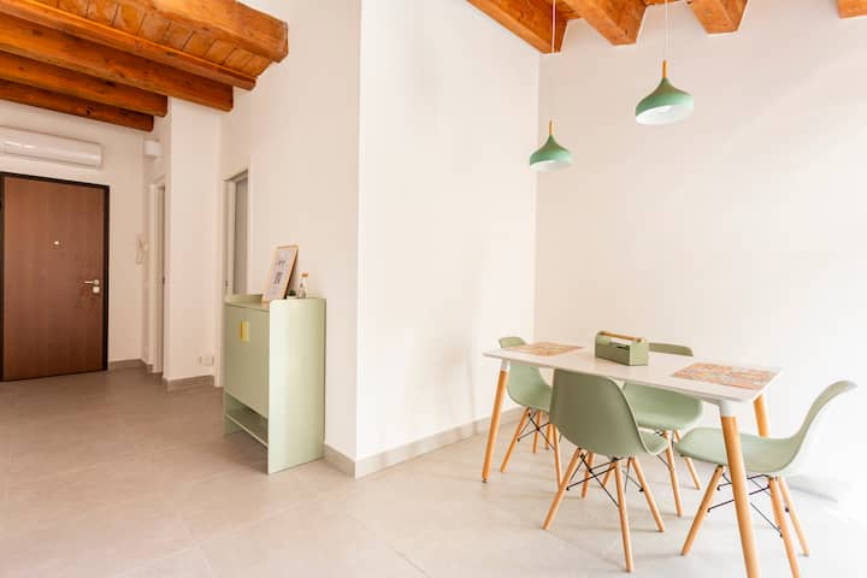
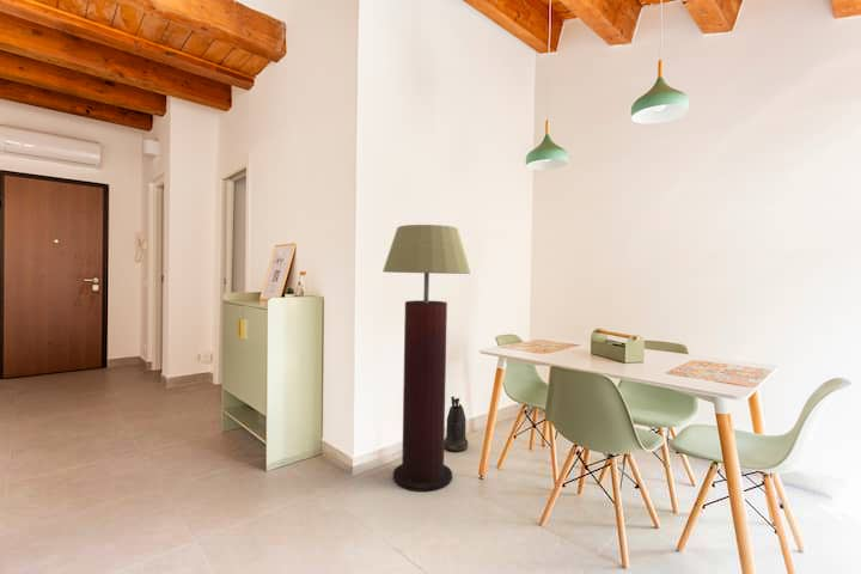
+ floor lamp (425, 353)
+ watering can (457, 425)
